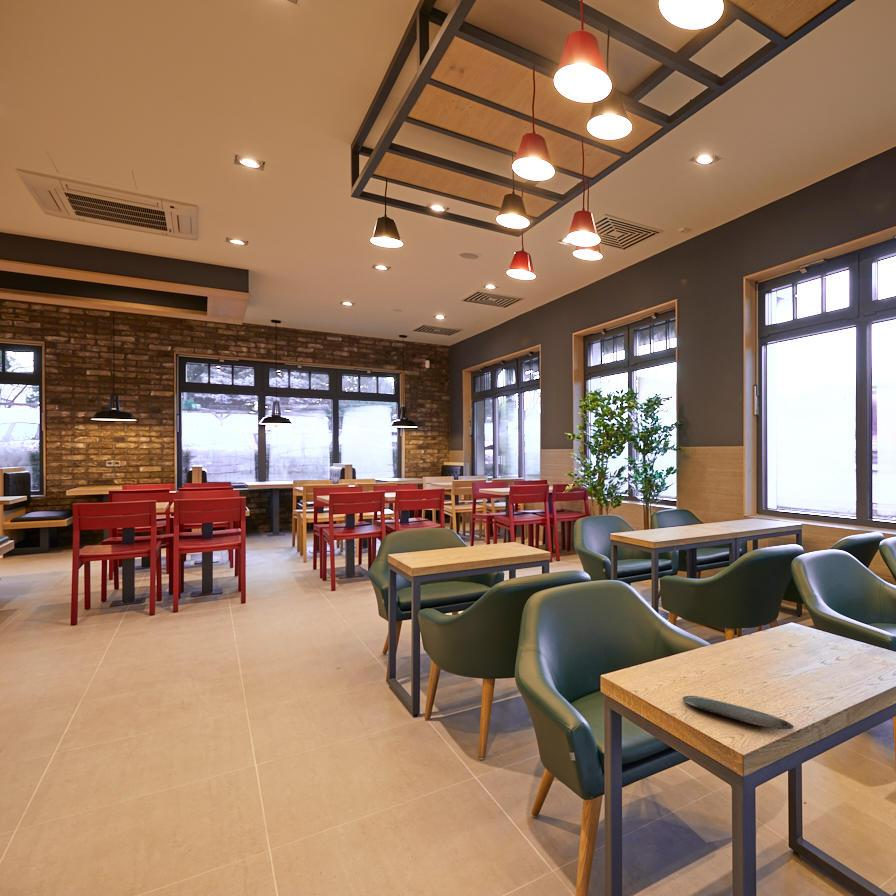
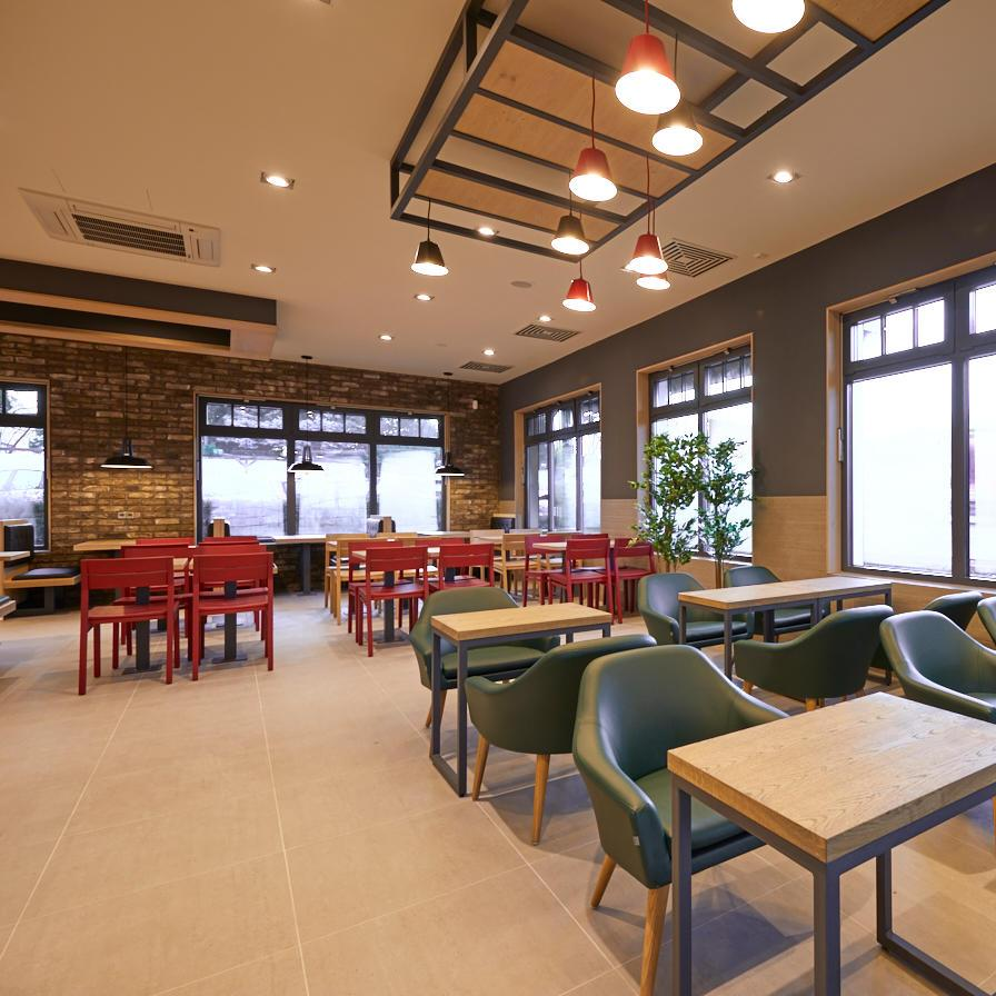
- oval tray (734, 711)
